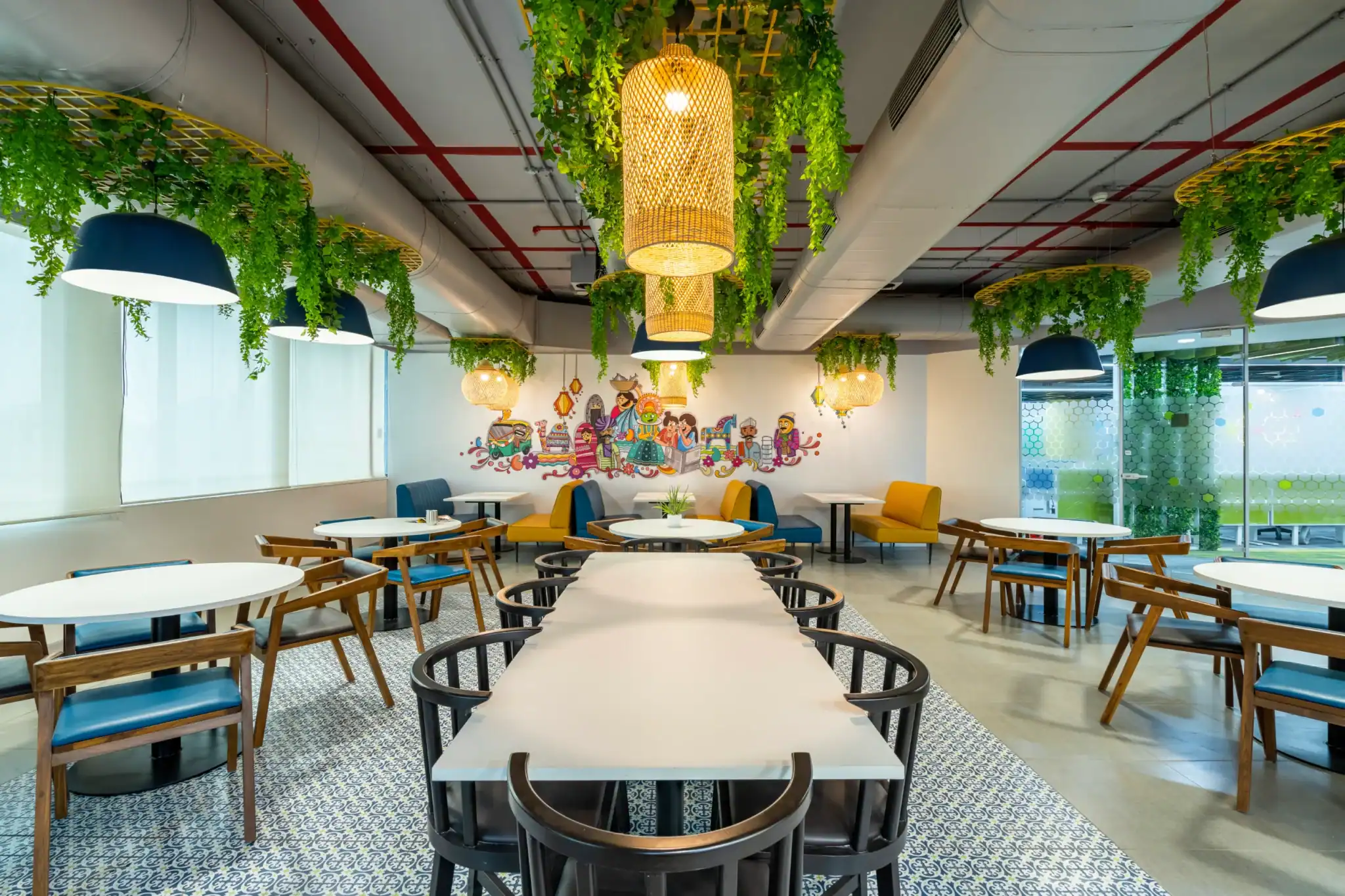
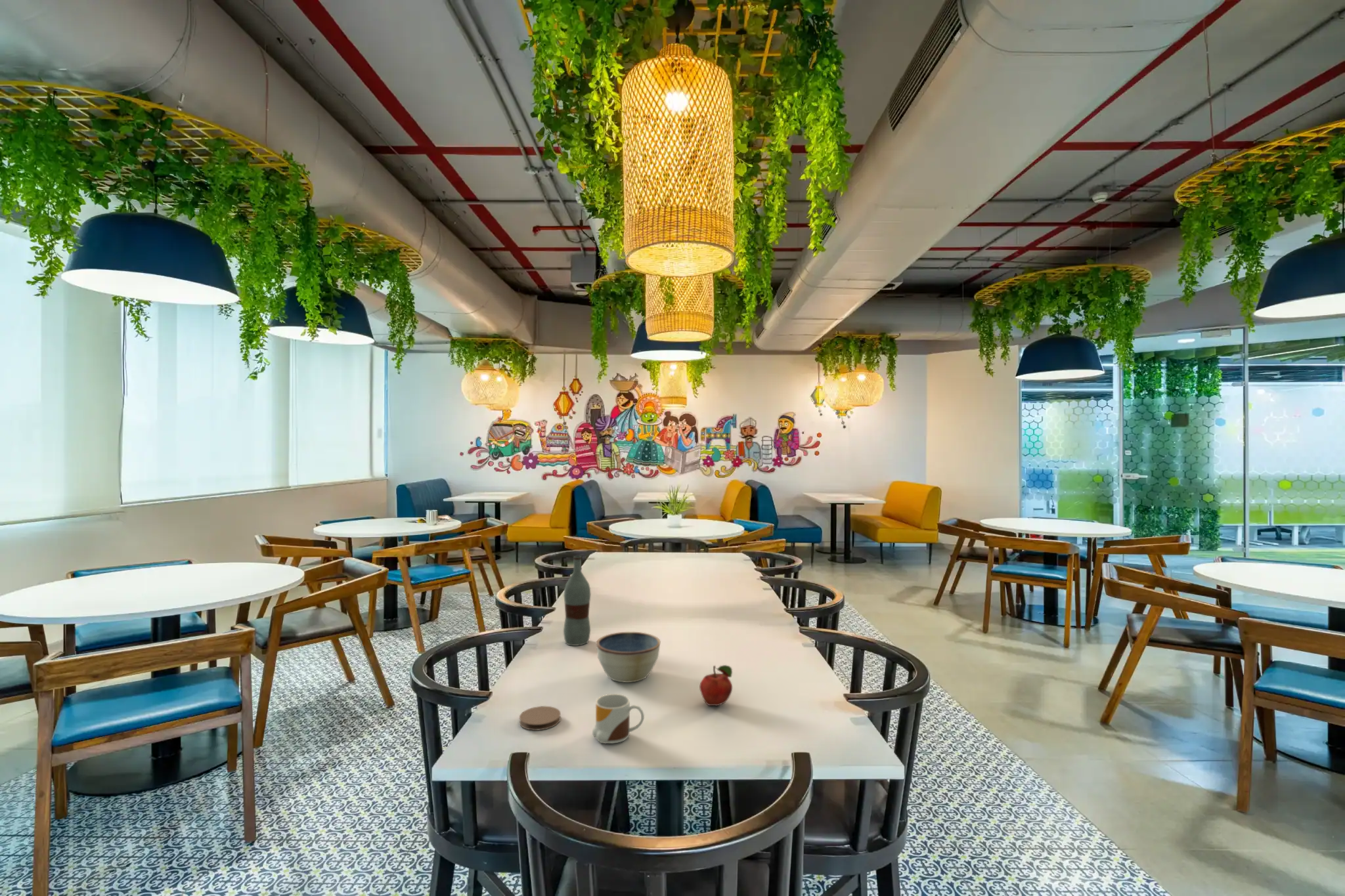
+ fruit (717, 685)
+ bottle (577, 599)
+ bowl (628, 658)
+ coaster (540, 717)
+ mug (619, 719)
